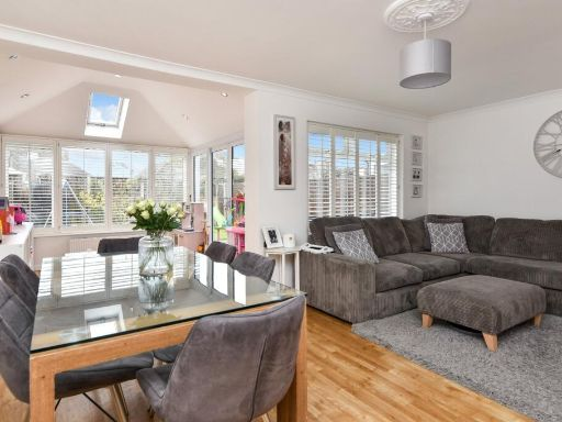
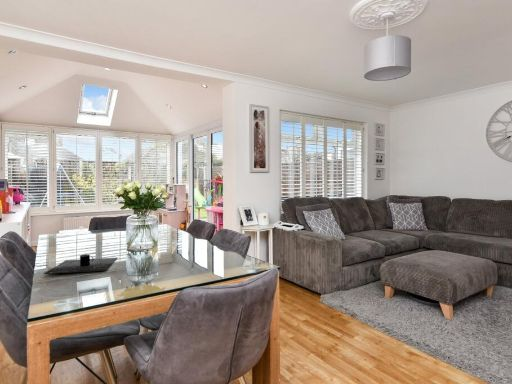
+ placemat (84, 260)
